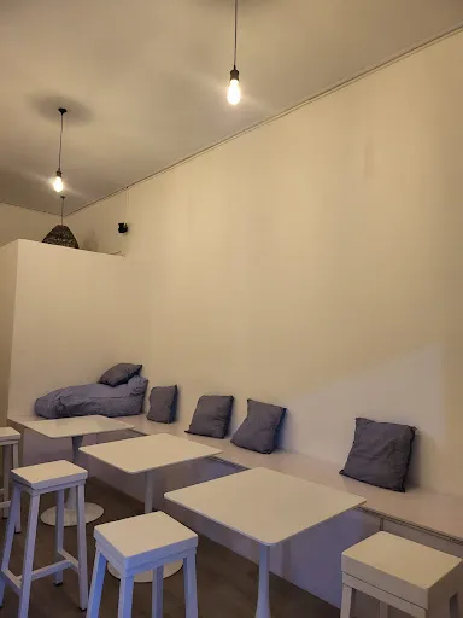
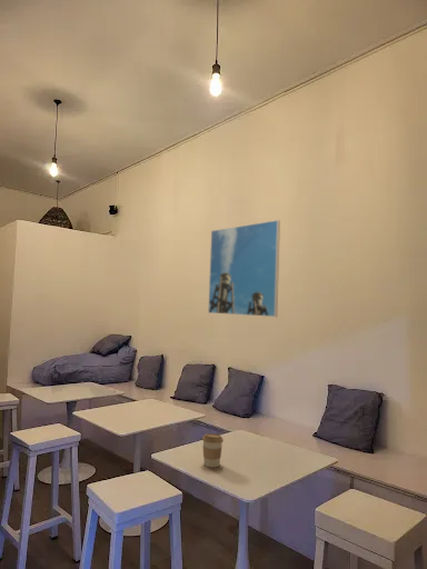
+ coffee cup (212, 449)
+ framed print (241, 270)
